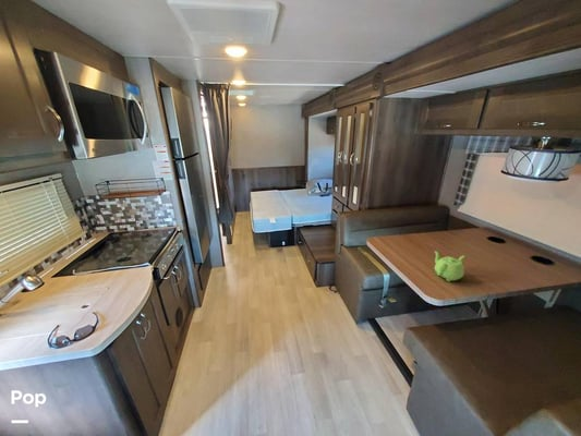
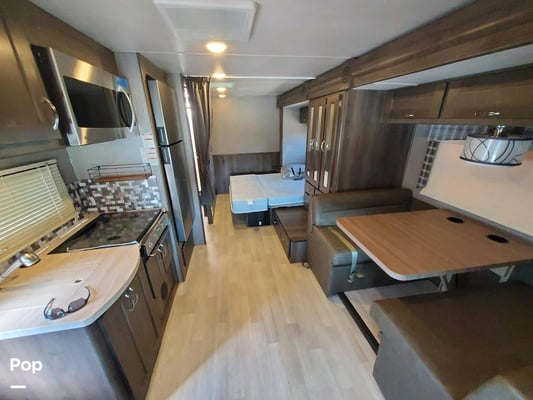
- teapot (447, 265)
